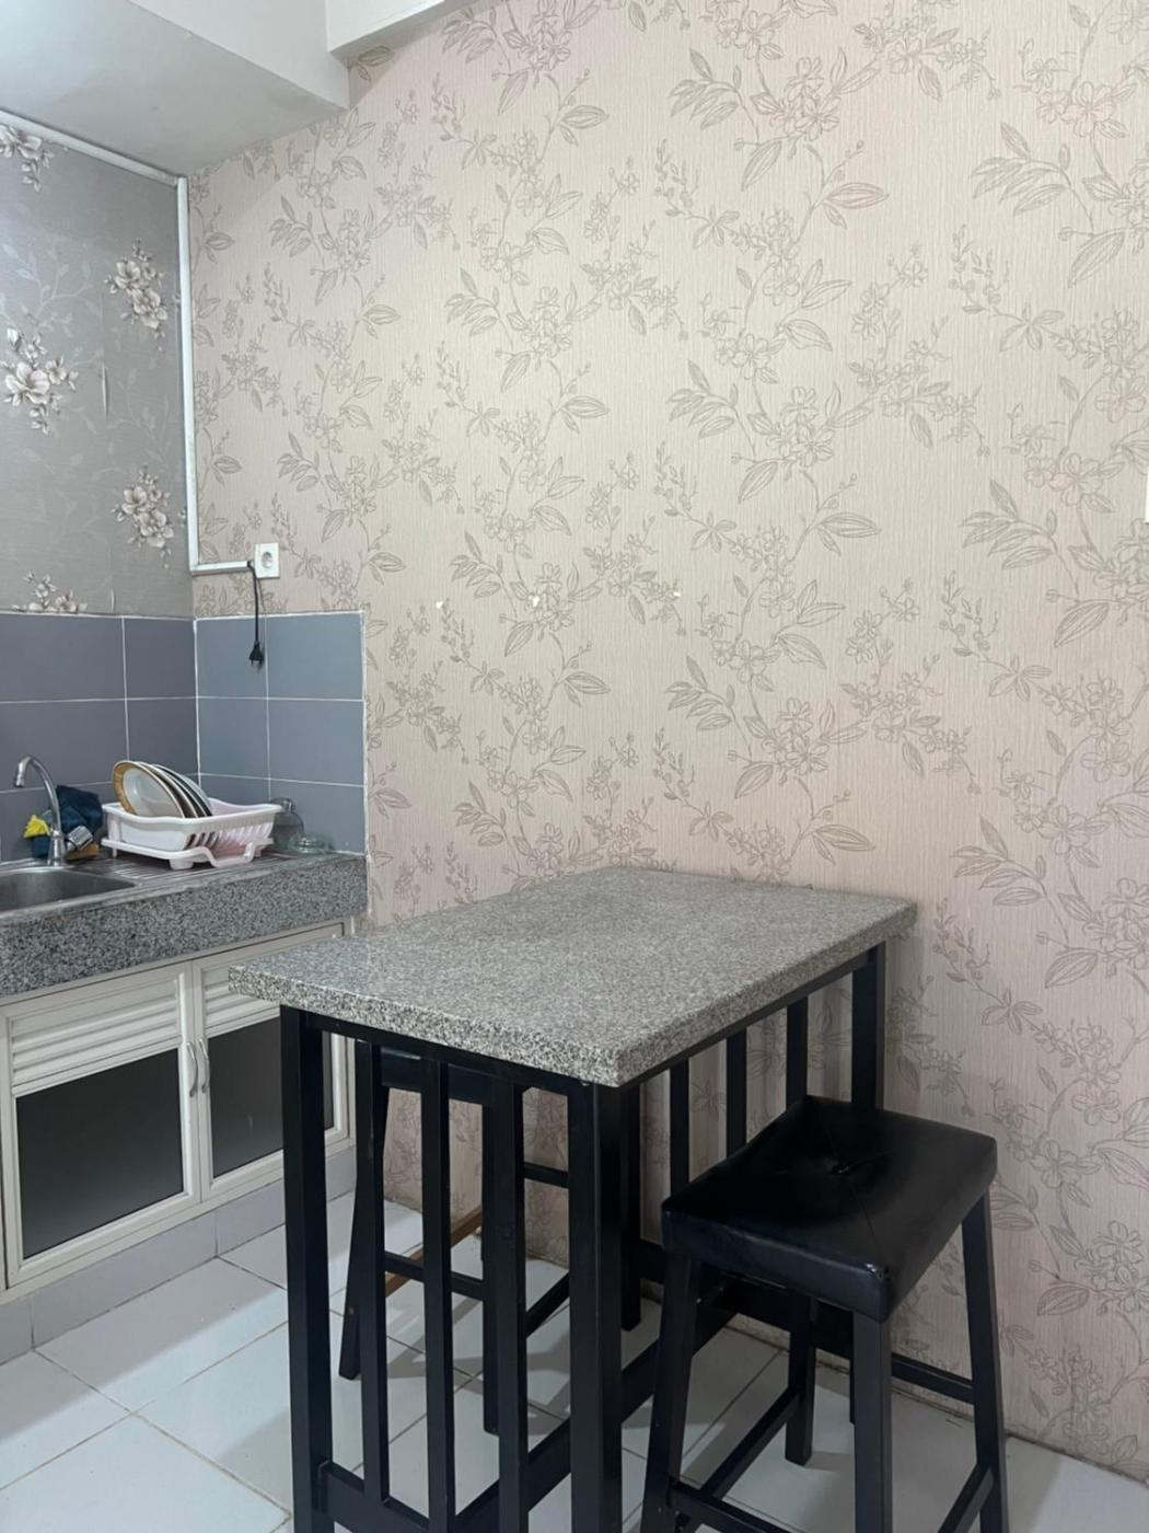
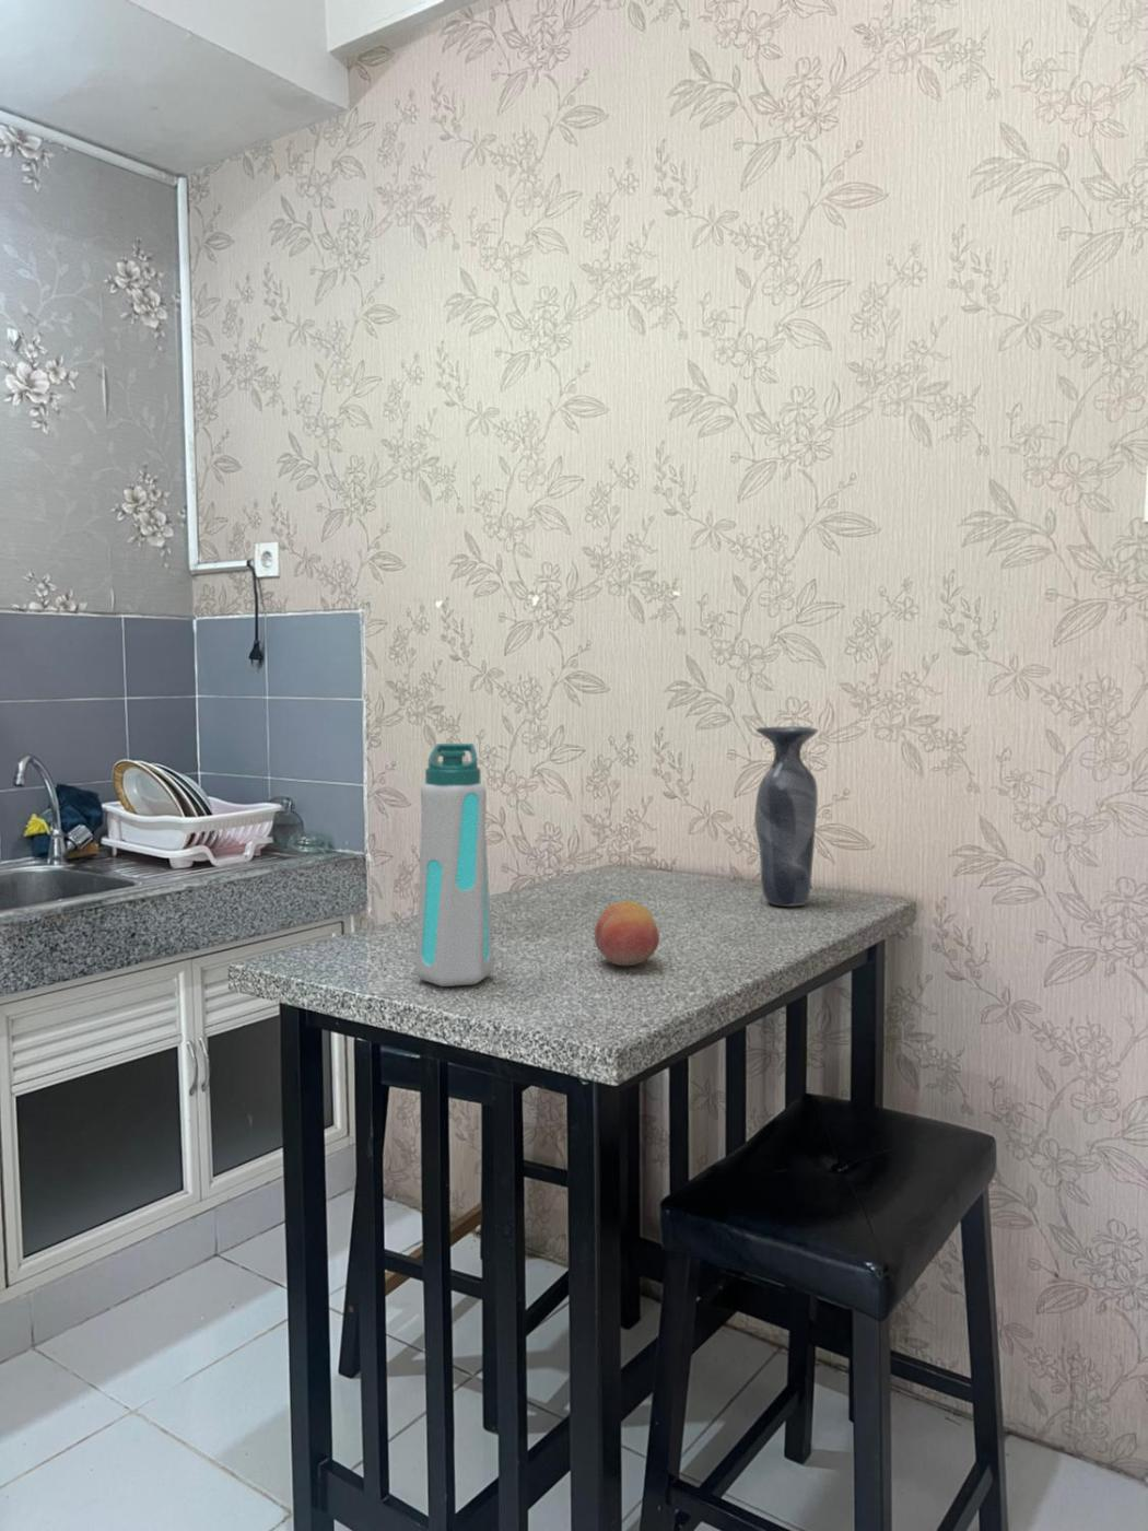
+ fruit (626, 933)
+ water bottle (452, 862)
+ vase (786, 816)
